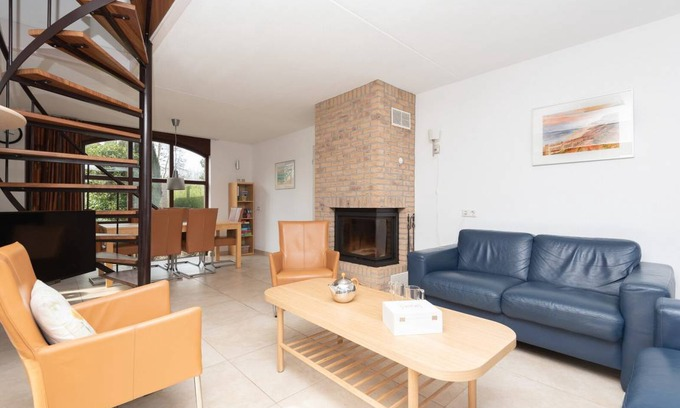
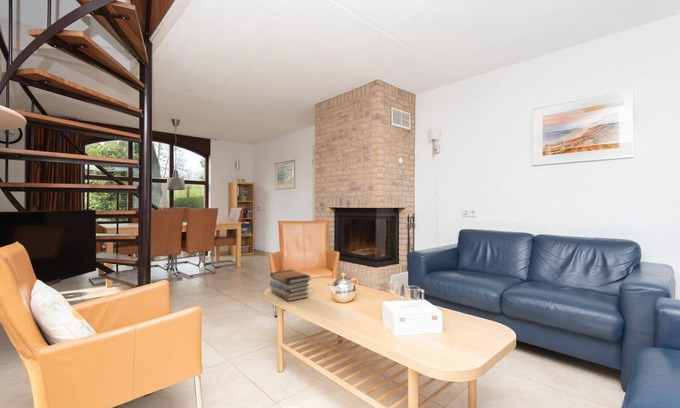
+ book stack (289, 284)
